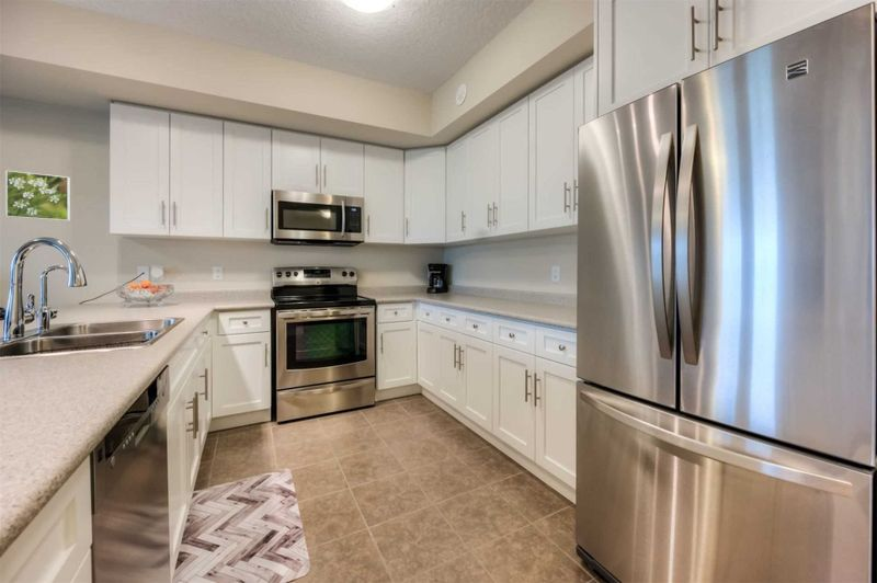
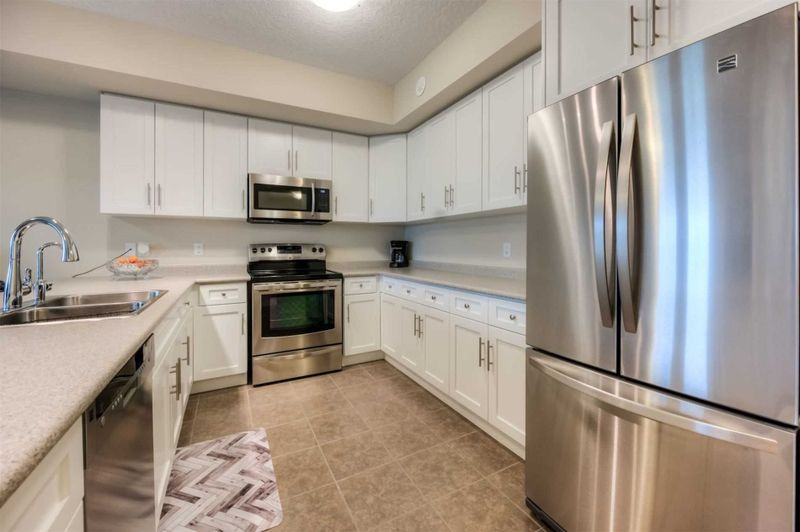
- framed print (38, 196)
